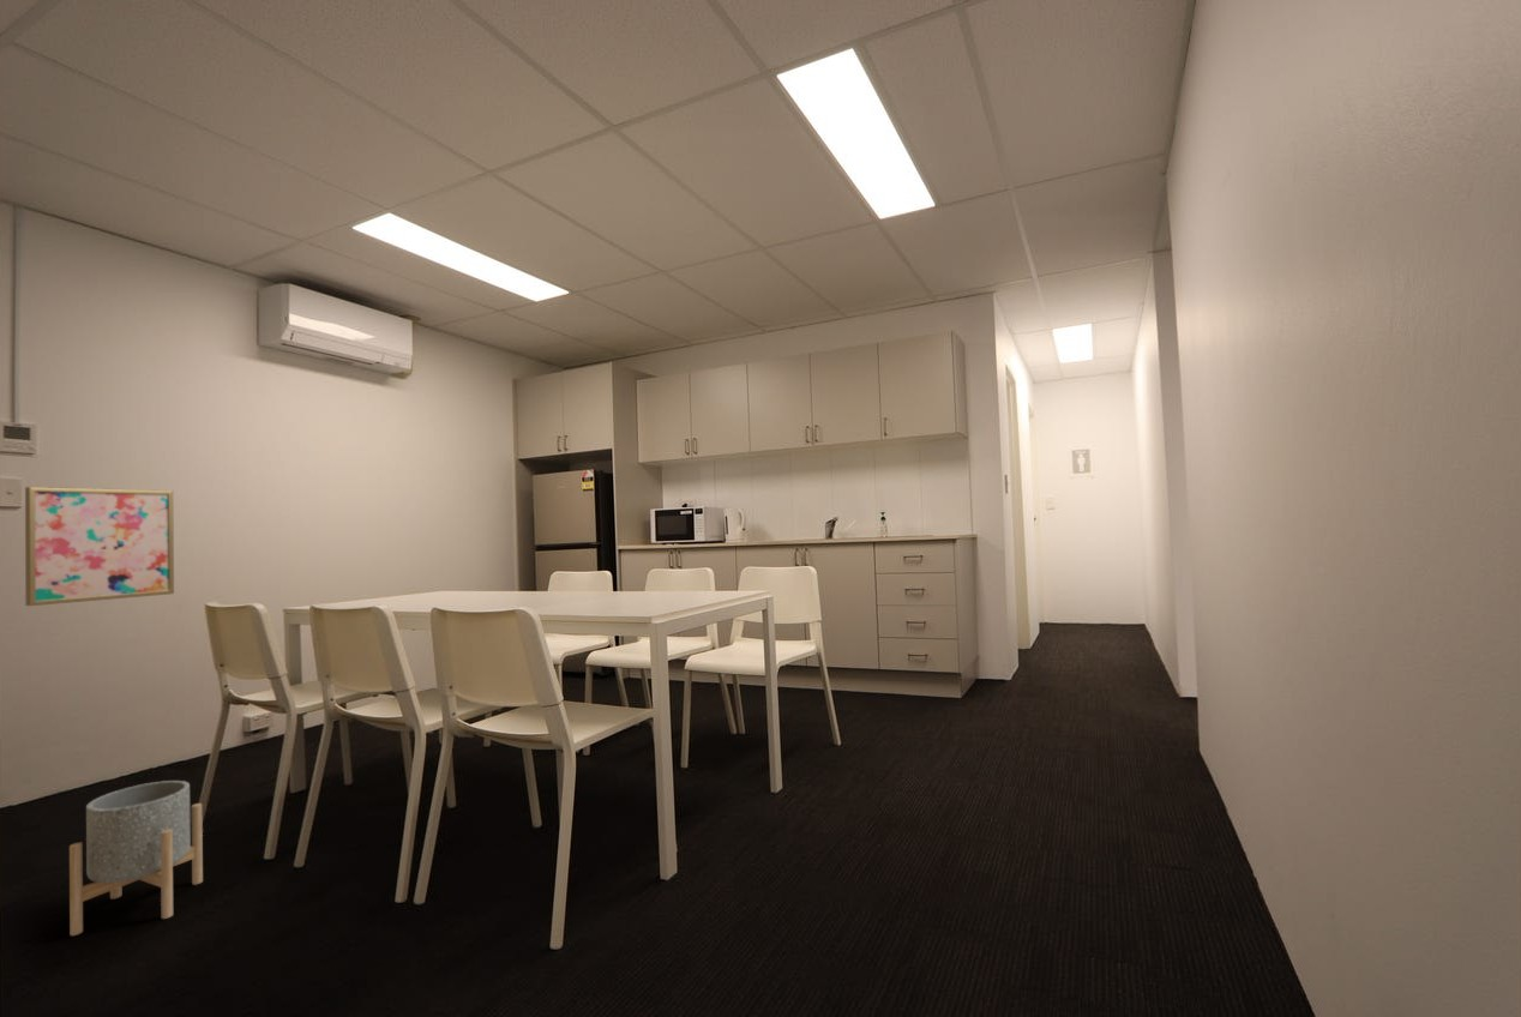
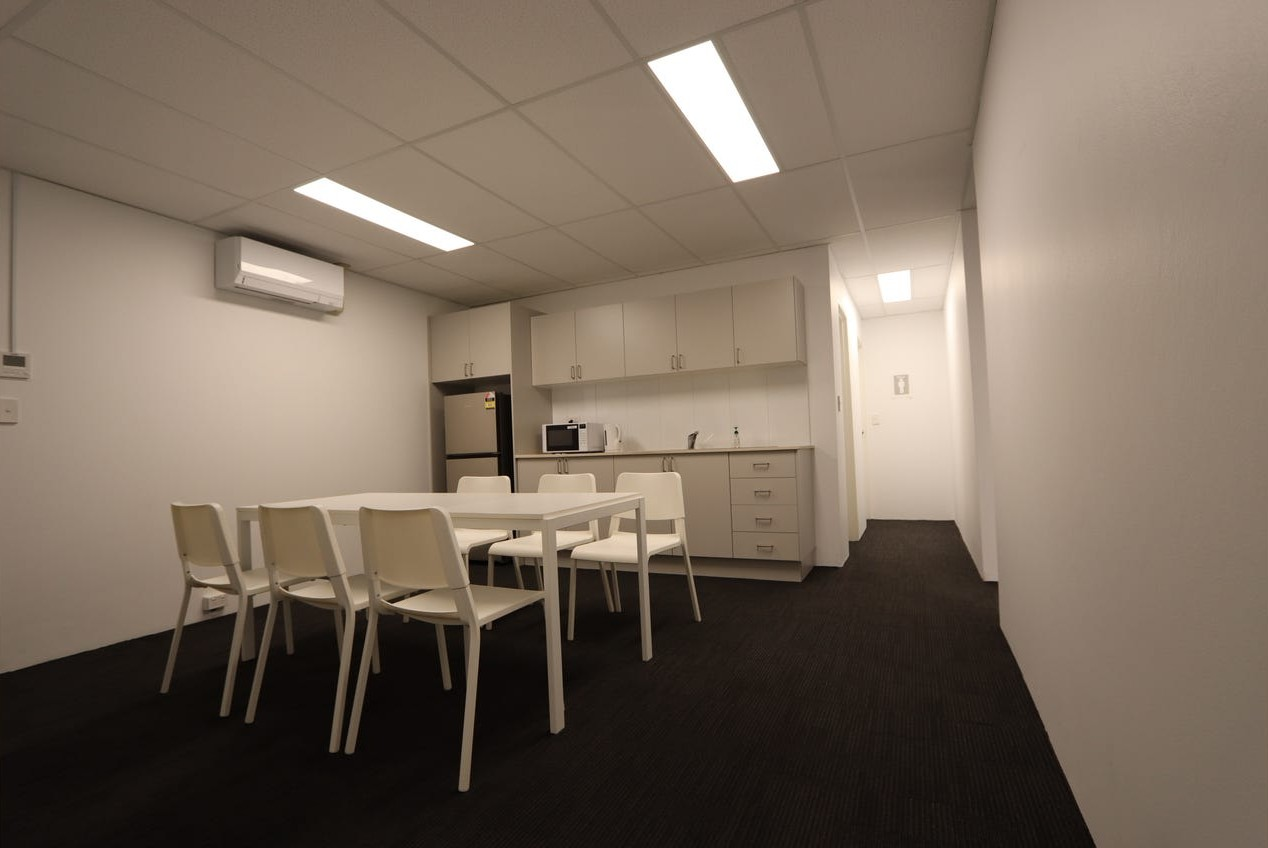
- wall art (104, 543)
- planter (140, 850)
